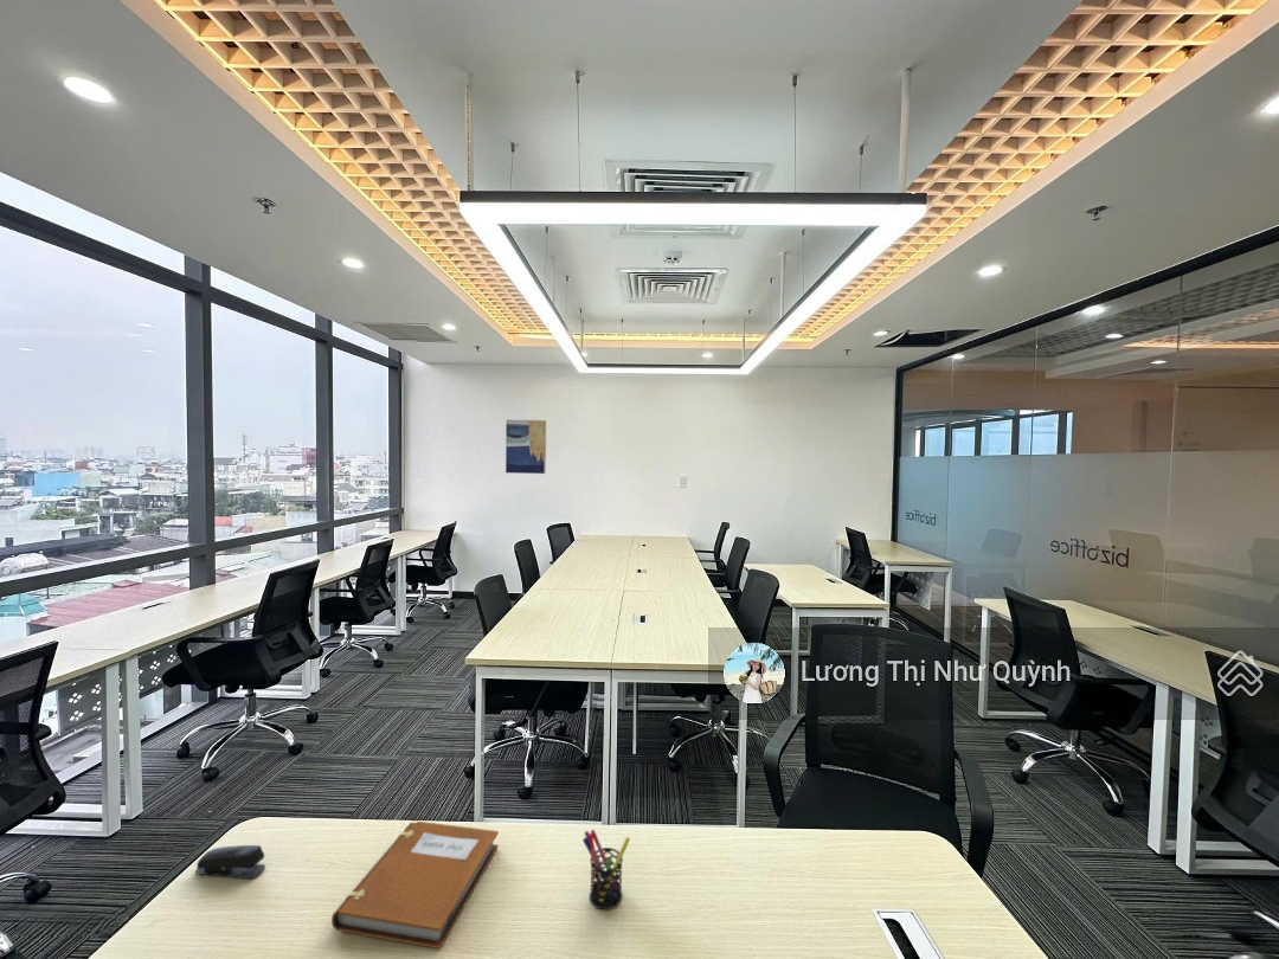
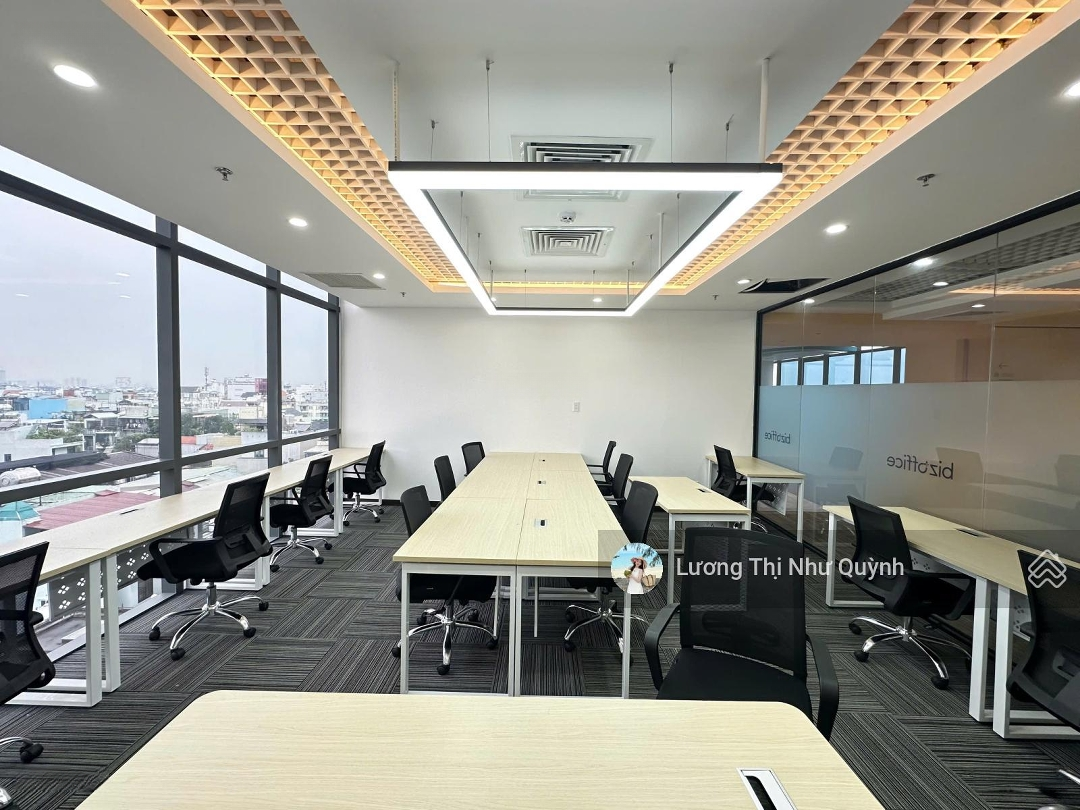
- pen holder (604, 867)
- notebook (424, 873)
- stapler (230, 858)
- wall art (526, 446)
